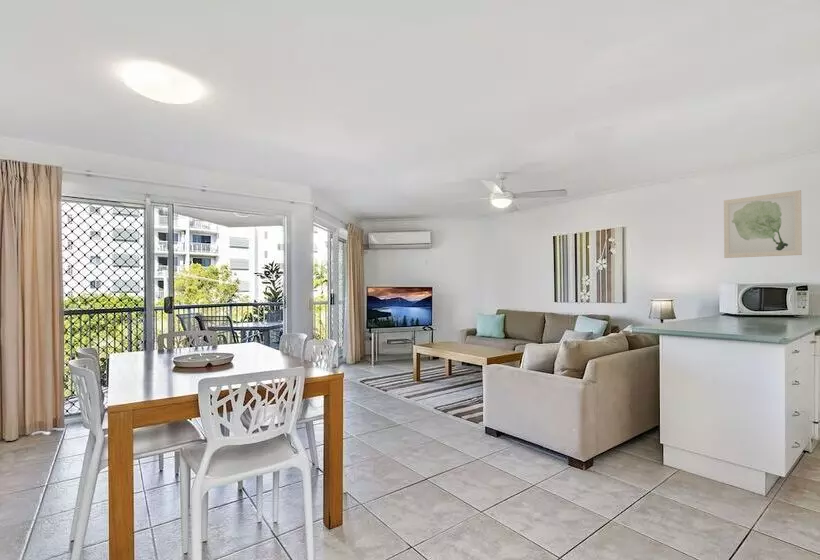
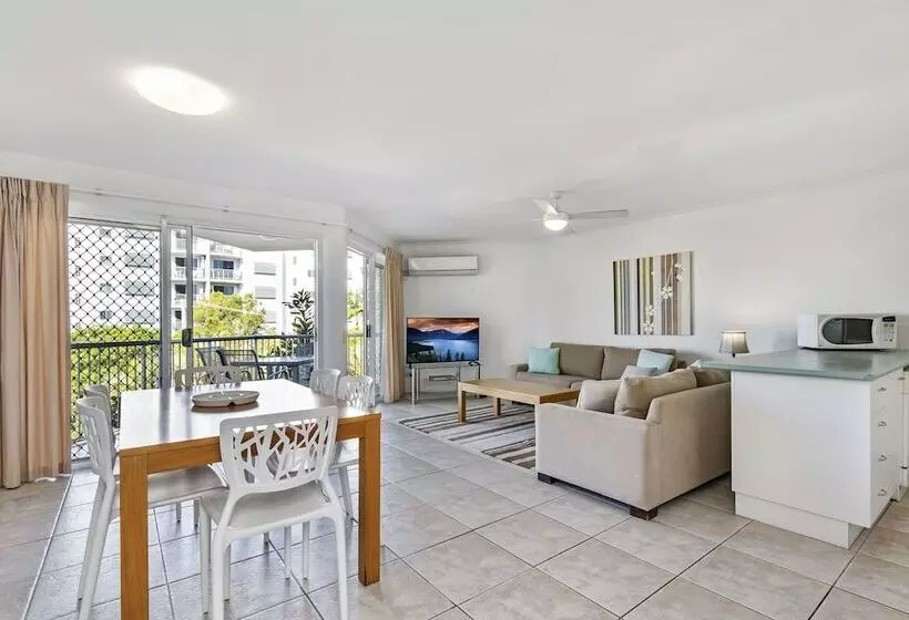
- wall art (760, 226)
